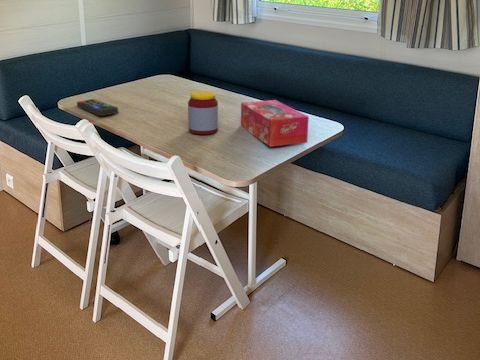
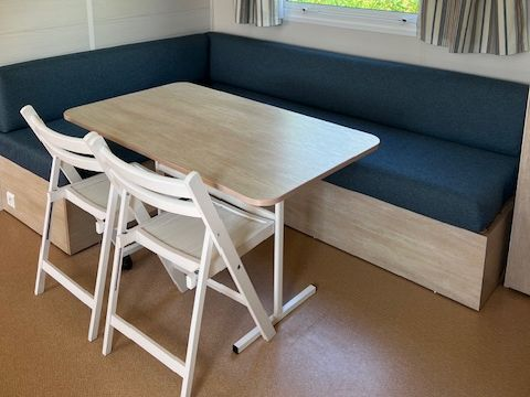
- remote control (97, 106)
- tissue box (272, 121)
- jar (203, 112)
